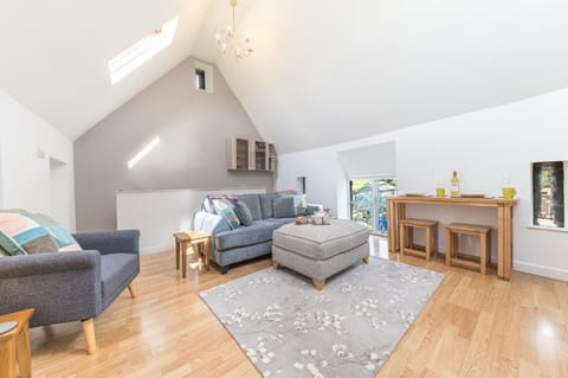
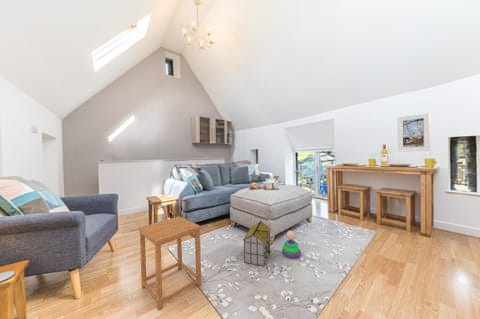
+ toy house (258, 240)
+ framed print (413, 133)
+ stacking toy (291, 242)
+ side table (177, 255)
